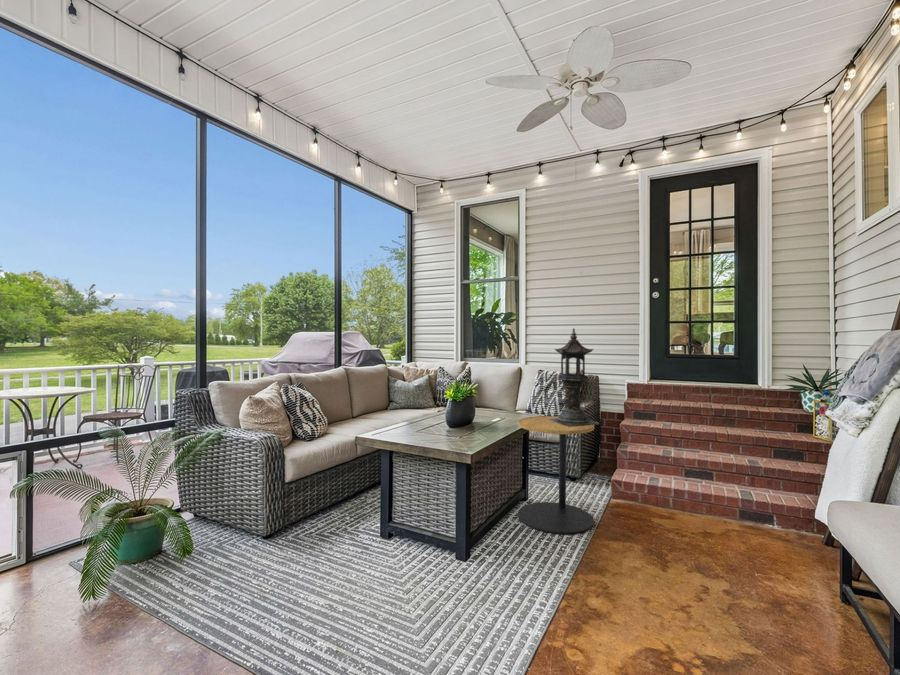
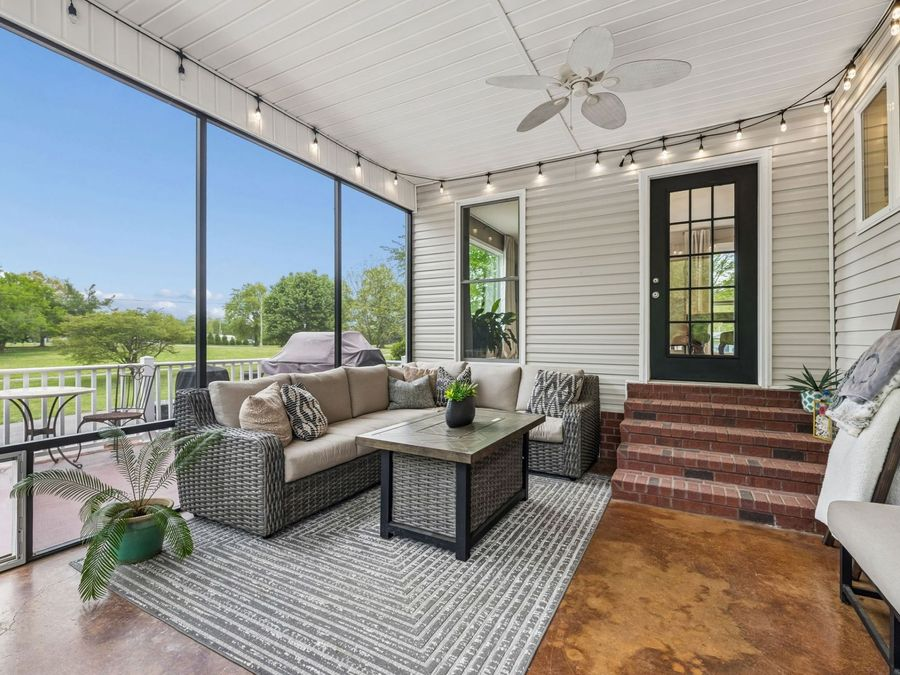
- lantern (573, 374)
- side table (559, 470)
